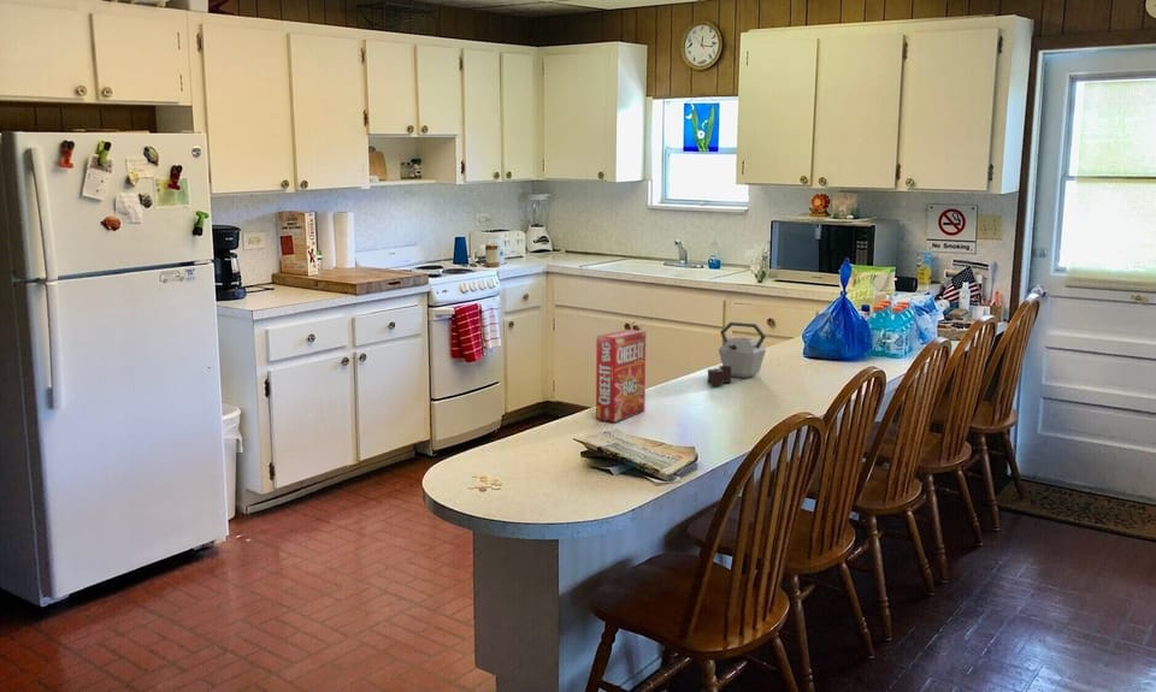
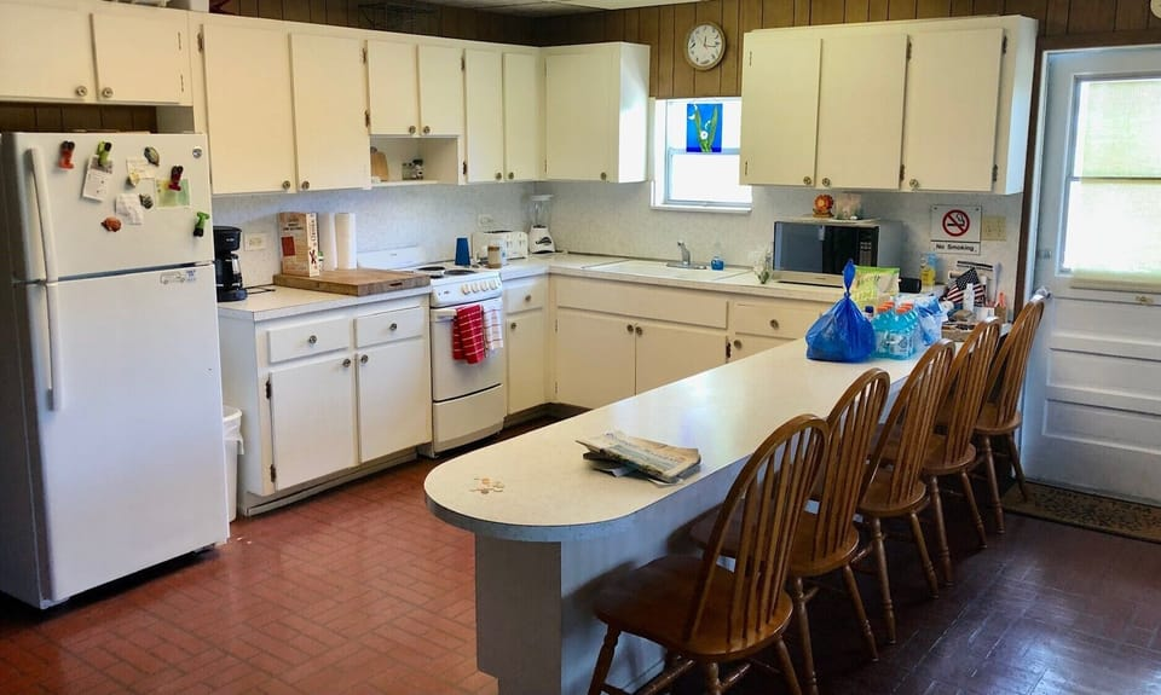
- kettle (732, 351)
- cracker box (620, 374)
